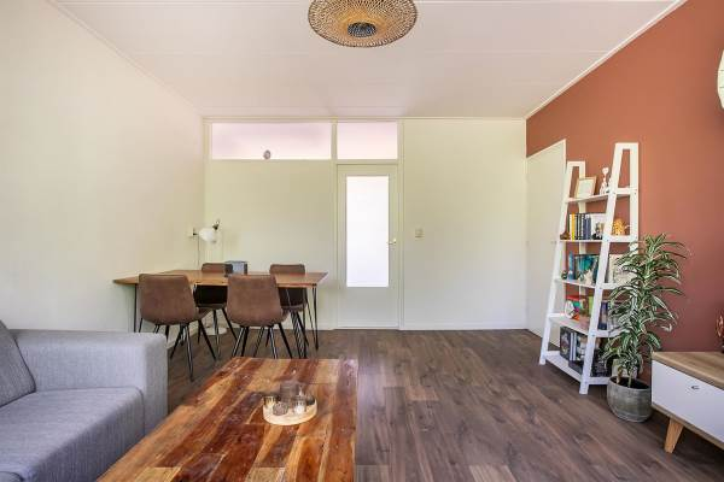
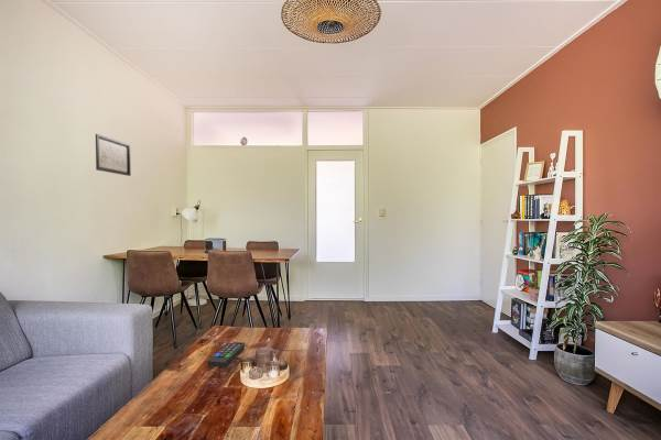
+ remote control (227, 352)
+ wall art (113, 156)
